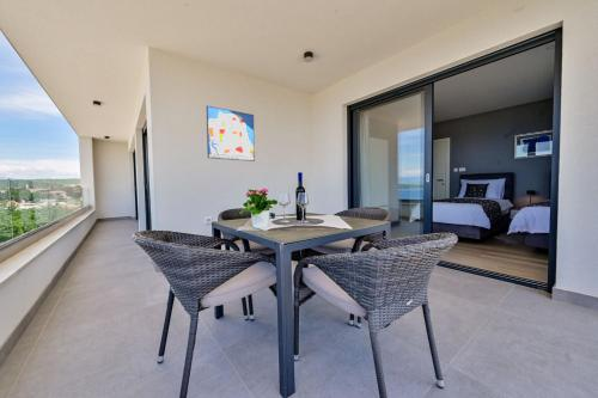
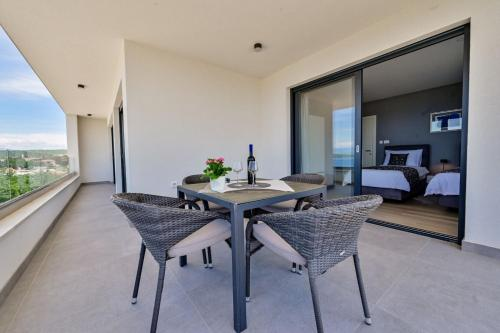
- wall art (231, 135)
